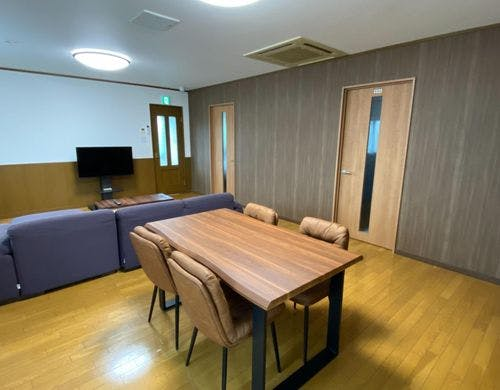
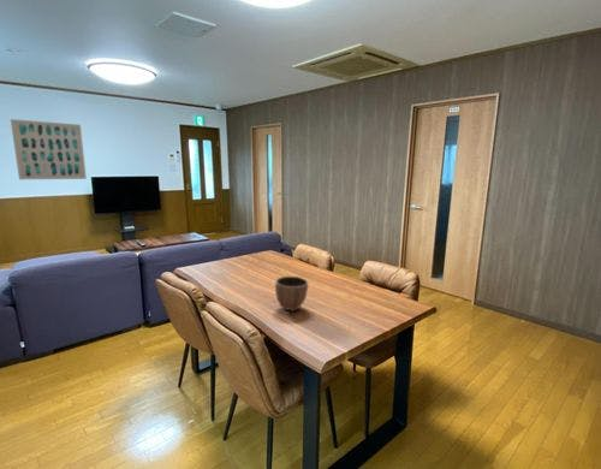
+ wall art (50, 150)
+ decorative bowl (291, 295)
